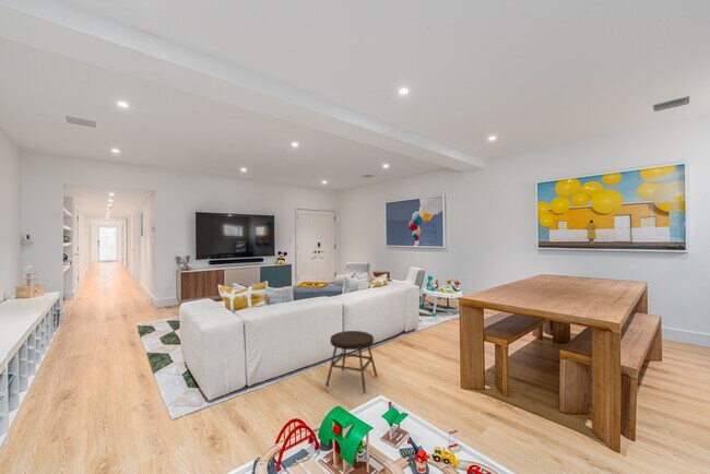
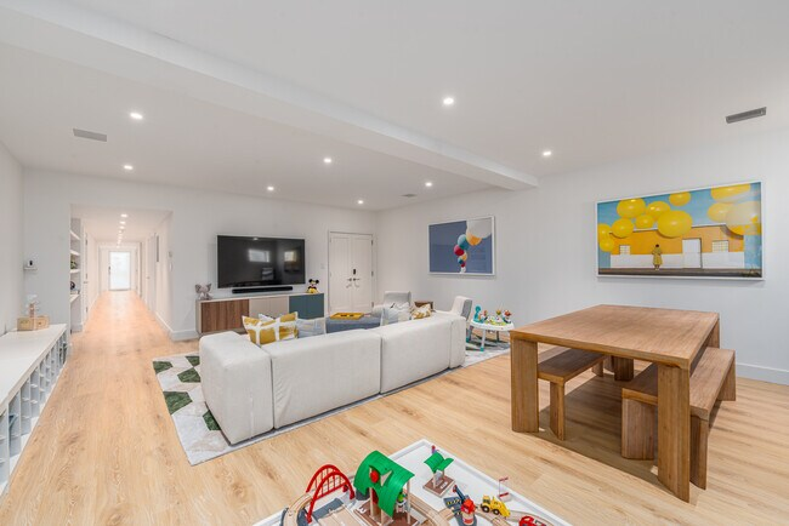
- stool (352, 356)
